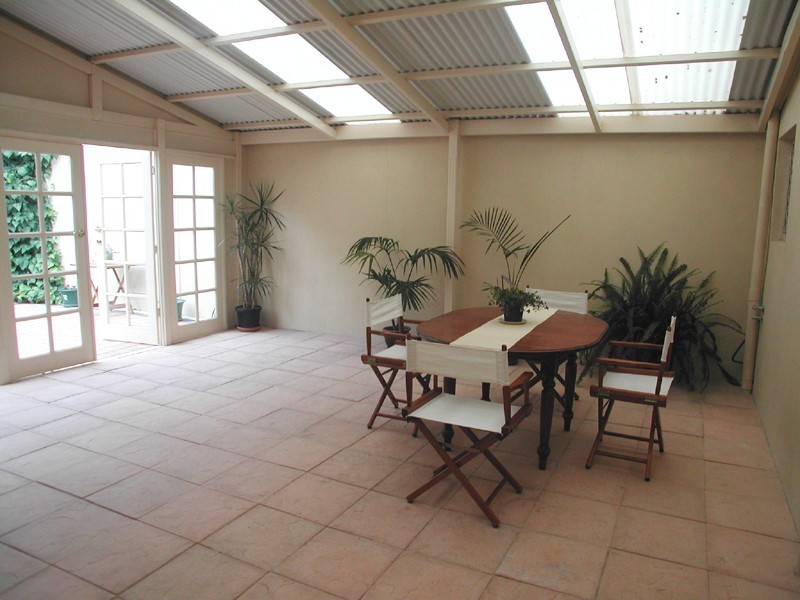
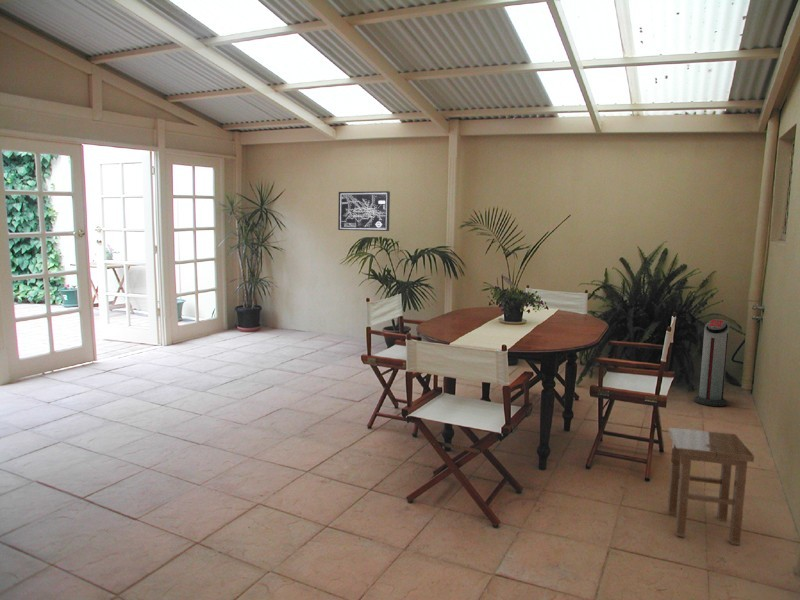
+ stool (705, 482)
+ air purifier (713, 361)
+ wall art (363, 211)
